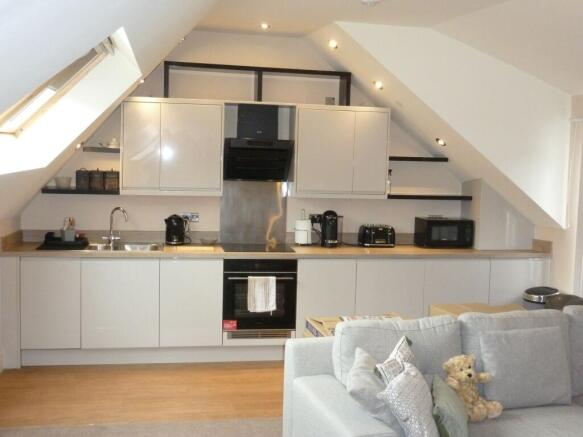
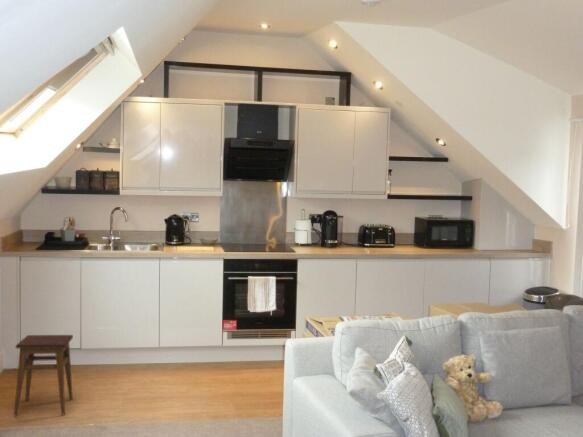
+ stool (42, 369)
